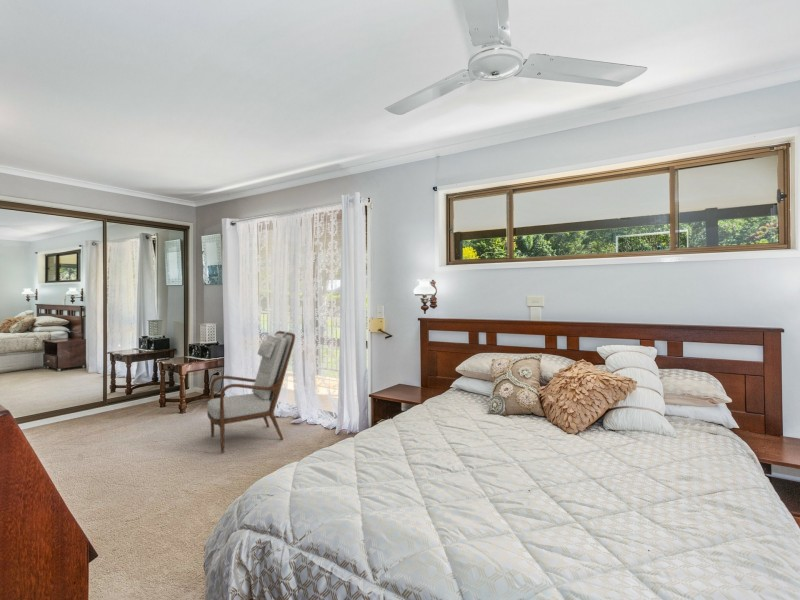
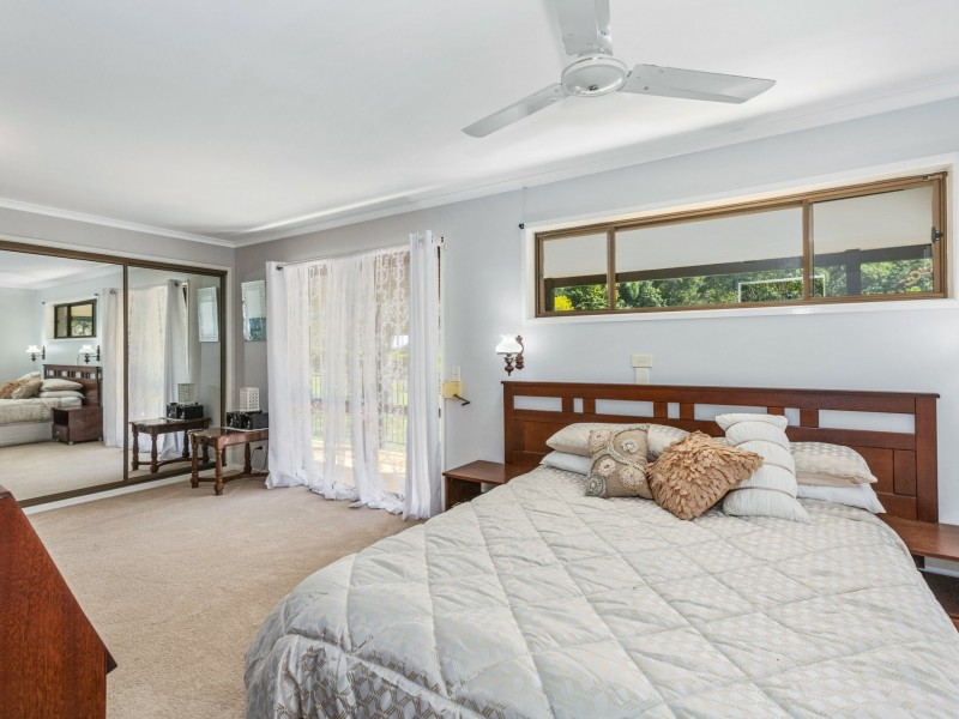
- armchair (251, 385)
